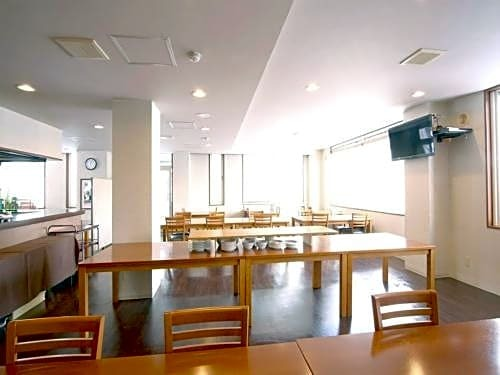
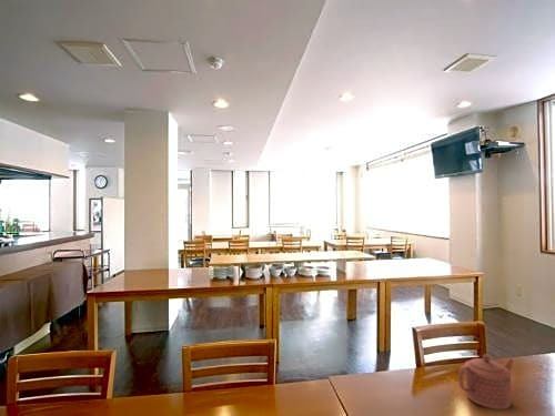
+ teapot (487, 376)
